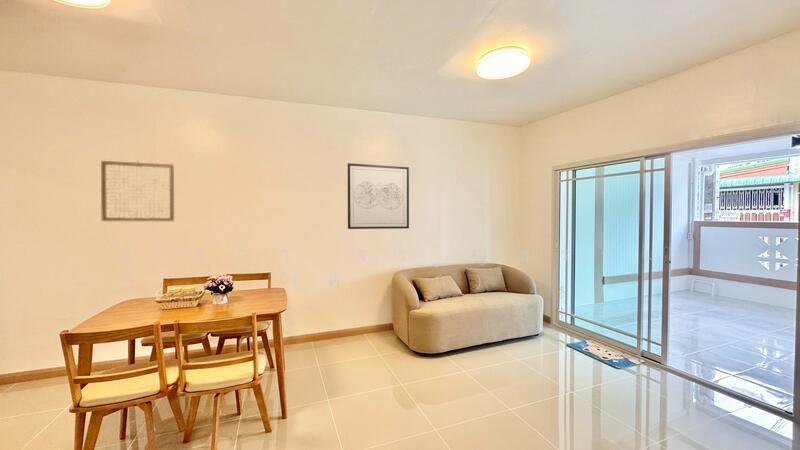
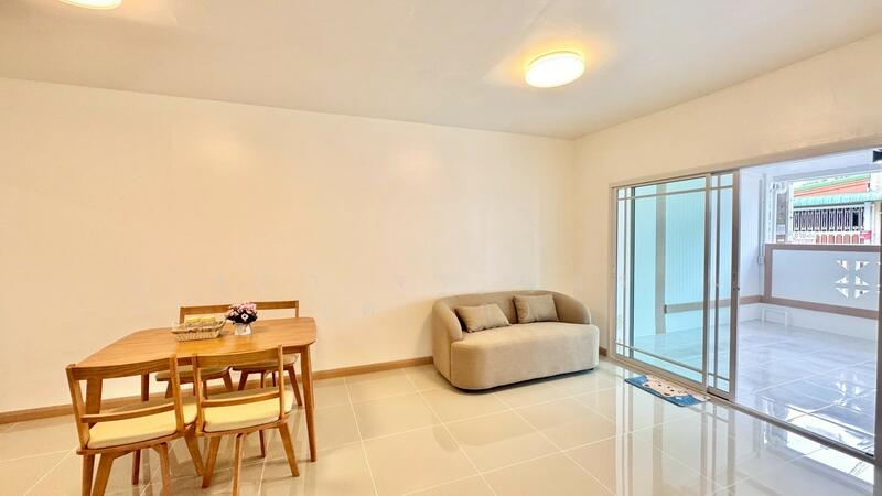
- wall art (138, 190)
- wall art (379, 197)
